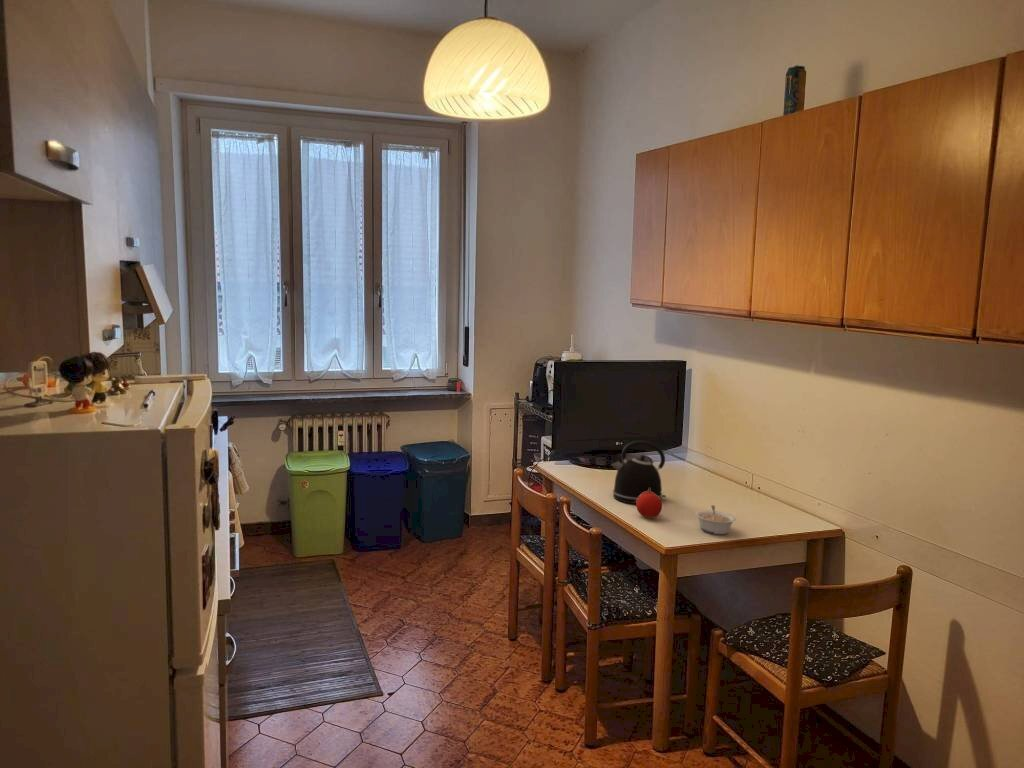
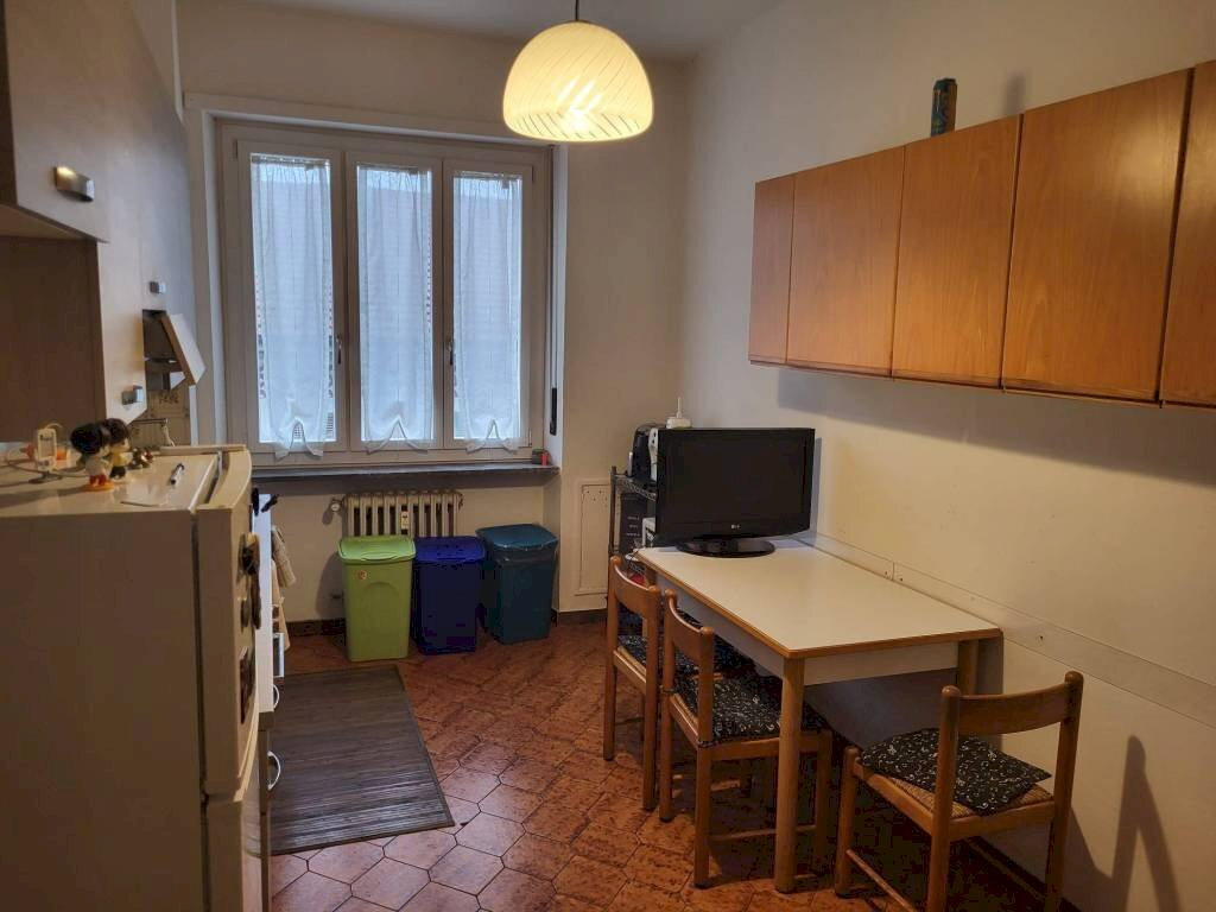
- fruit (649, 502)
- legume (714, 521)
- kettle (638, 469)
